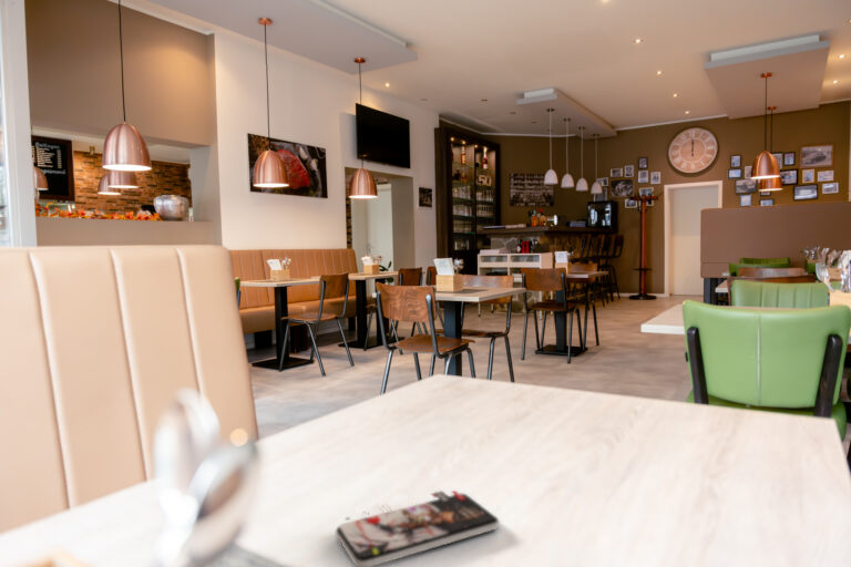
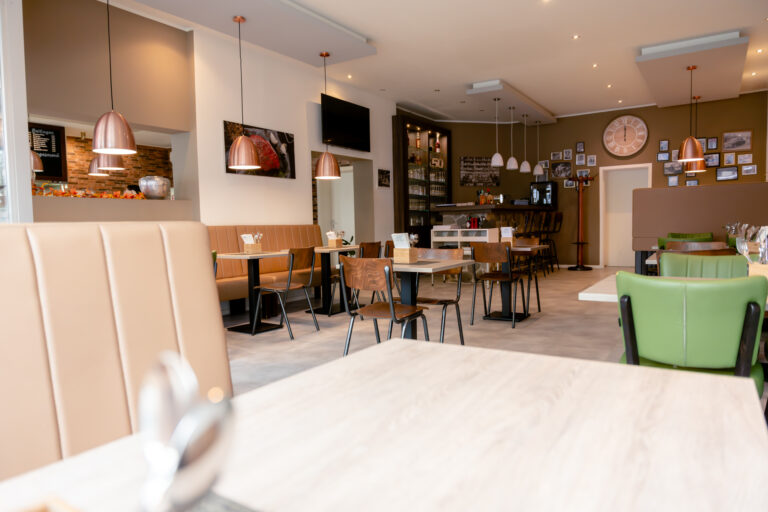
- smartphone (418, 518)
